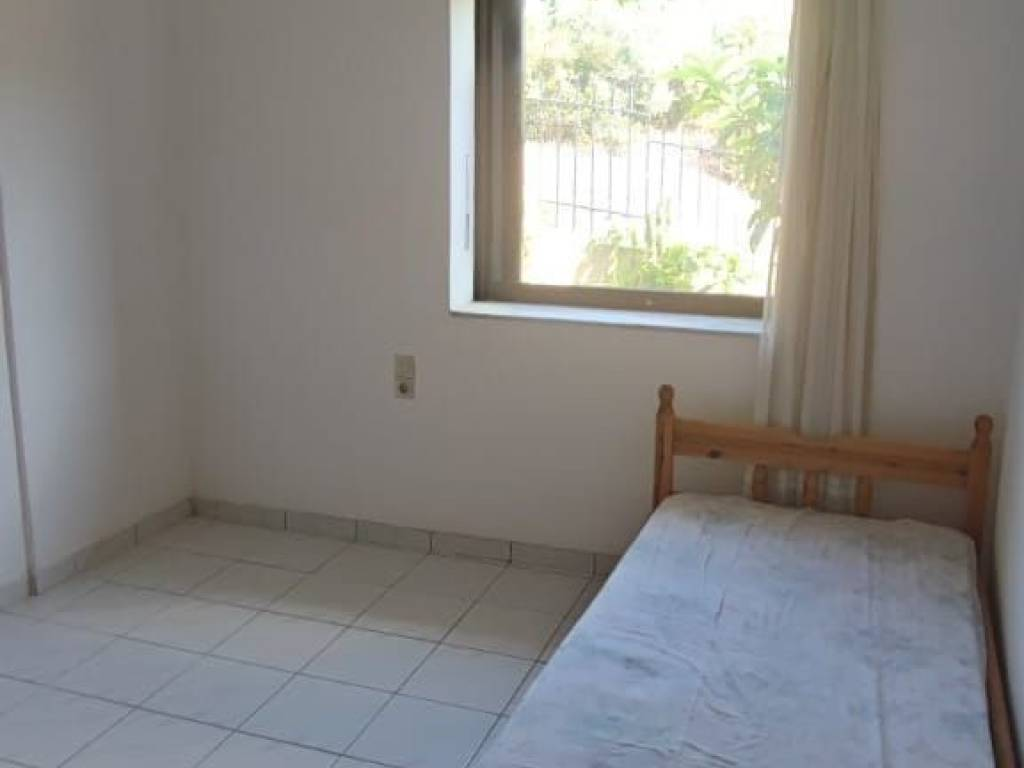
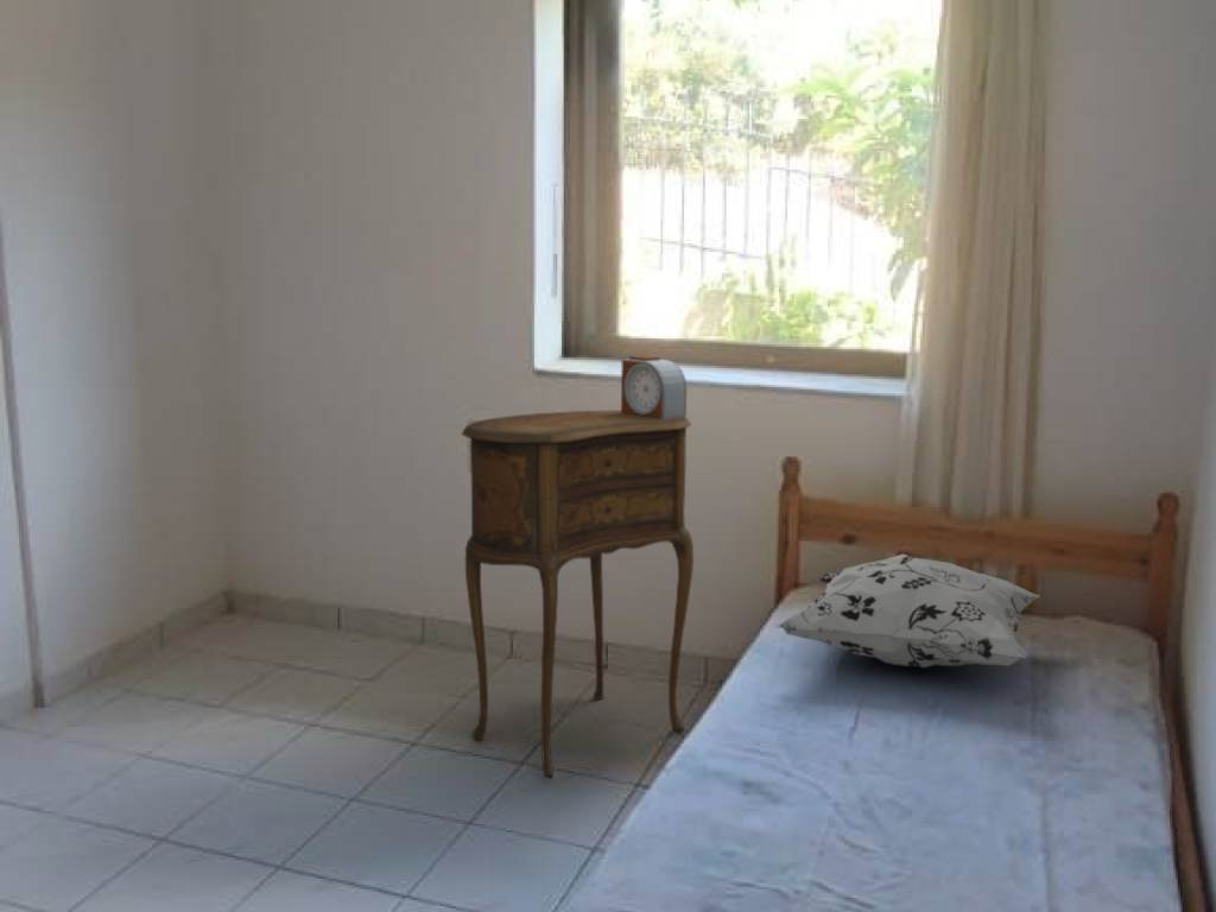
+ alarm clock (651, 385)
+ decorative pillow (913, 610)
+ side table (557, 580)
